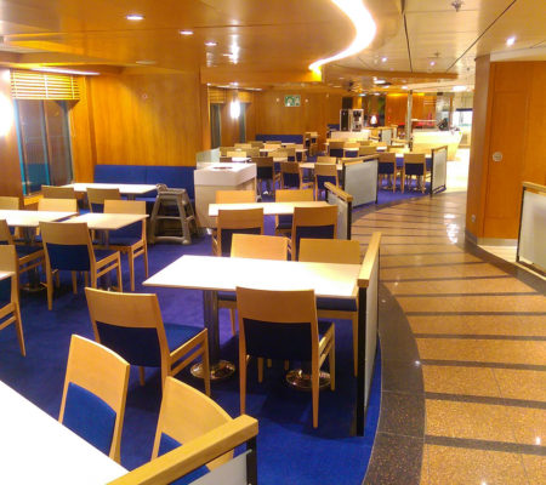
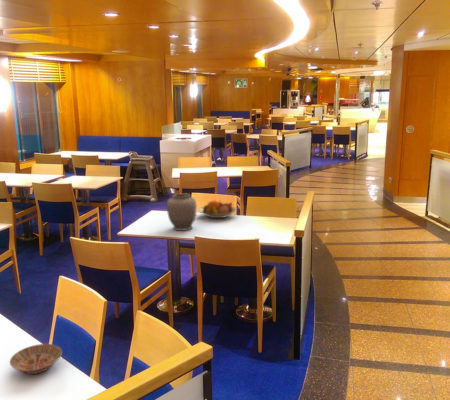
+ bowl (36, 361)
+ fruit bowl (217, 208)
+ vase (182, 211)
